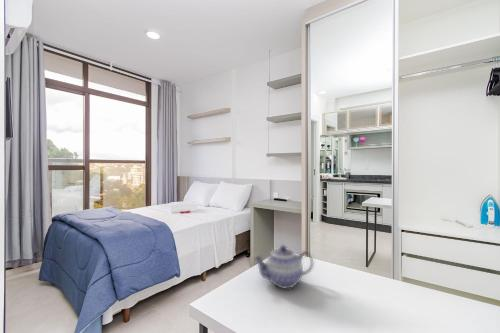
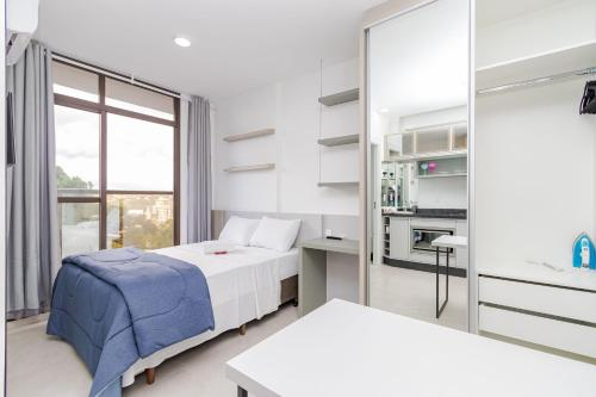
- teapot (283, 263)
